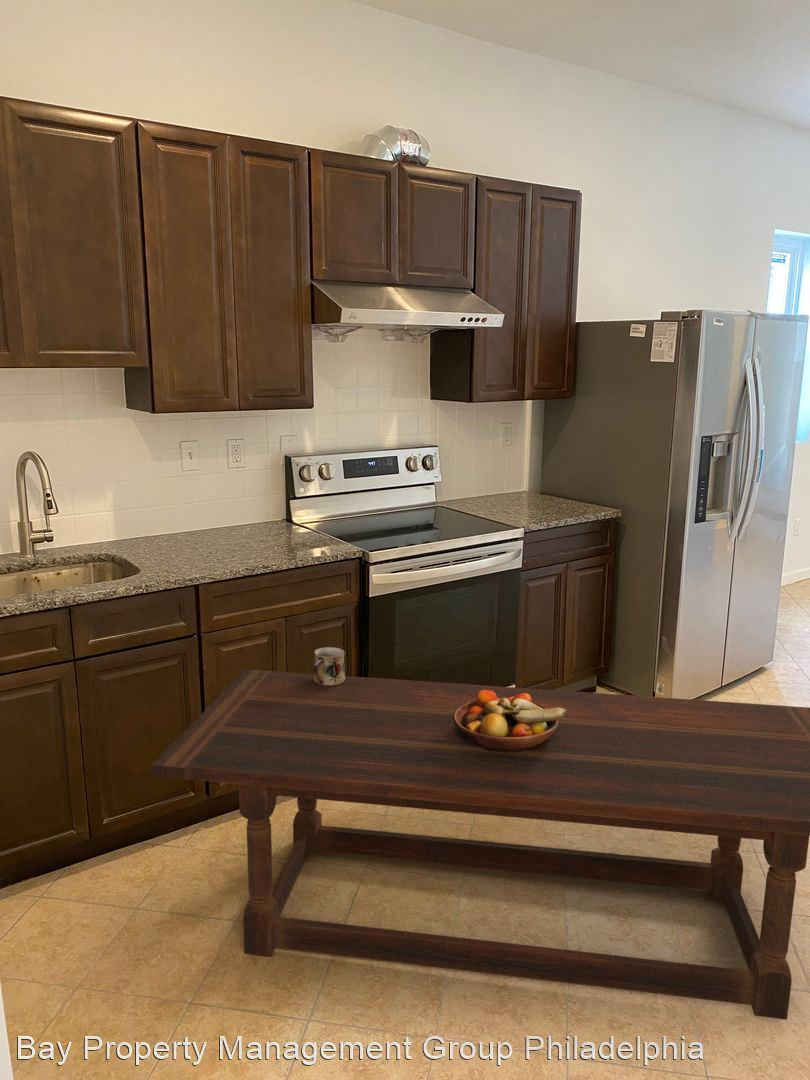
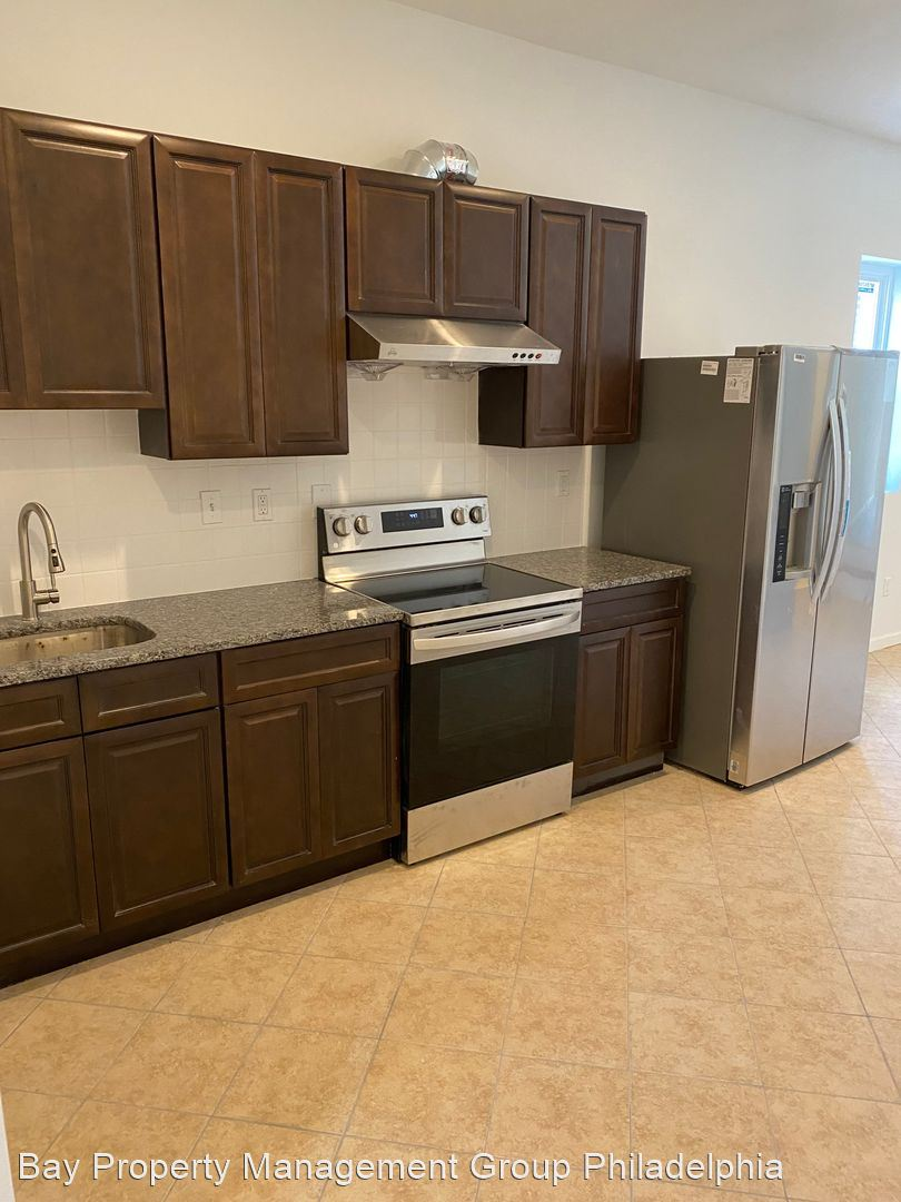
- fruit bowl (507, 712)
- mug (328, 666)
- dining table (509, 816)
